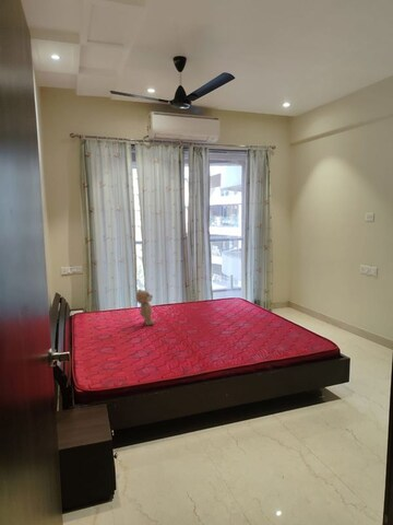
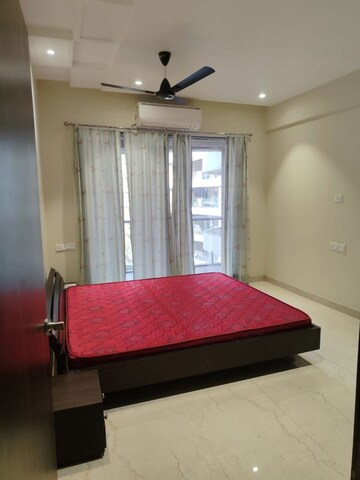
- teddy bear (144, 306)
